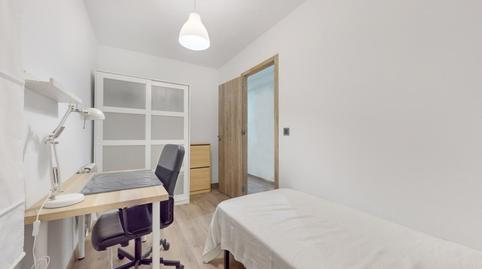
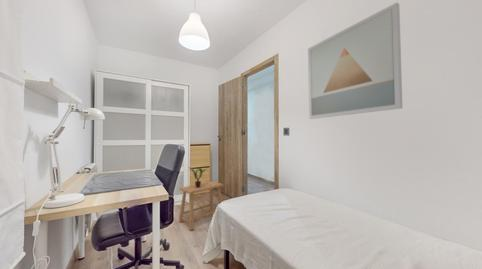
+ stool (202, 206)
+ potted plant (196, 176)
+ wall art (345, 72)
